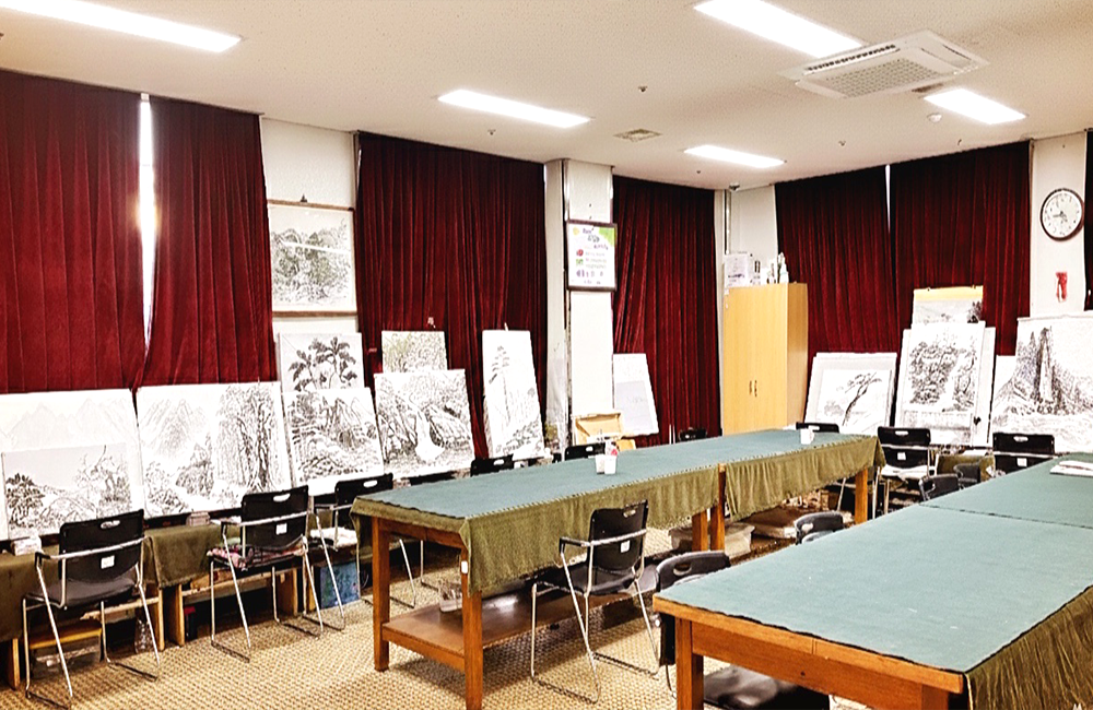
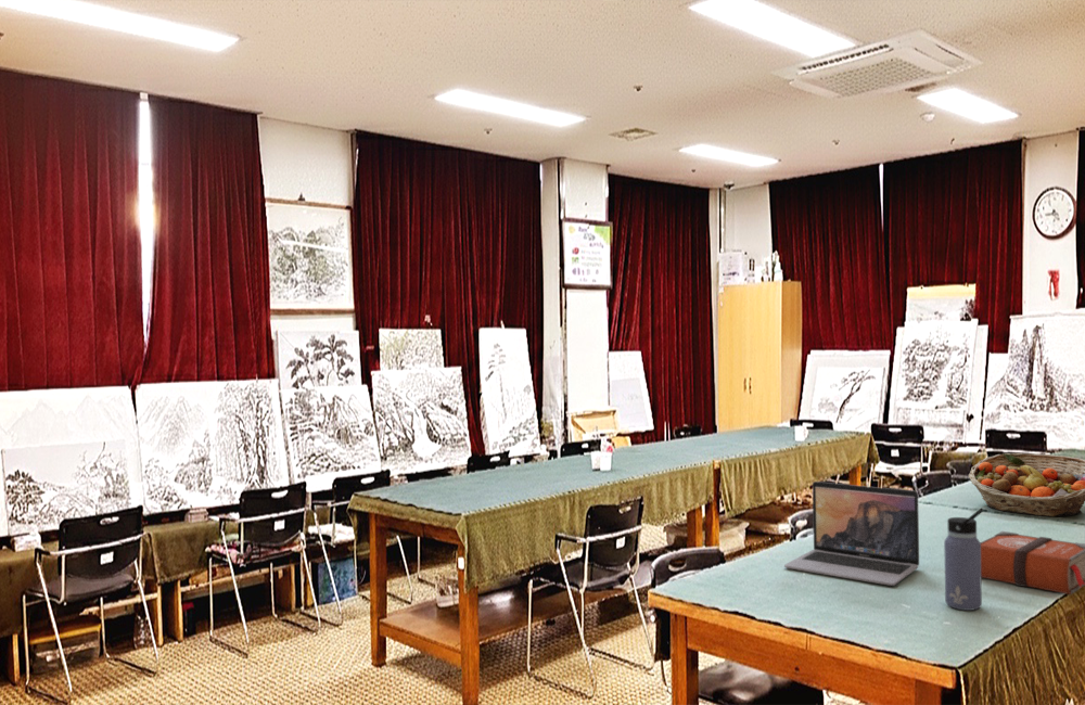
+ water bottle (963, 556)
+ fruit basket (1033, 484)
+ bible (1038, 561)
+ laptop (850, 530)
